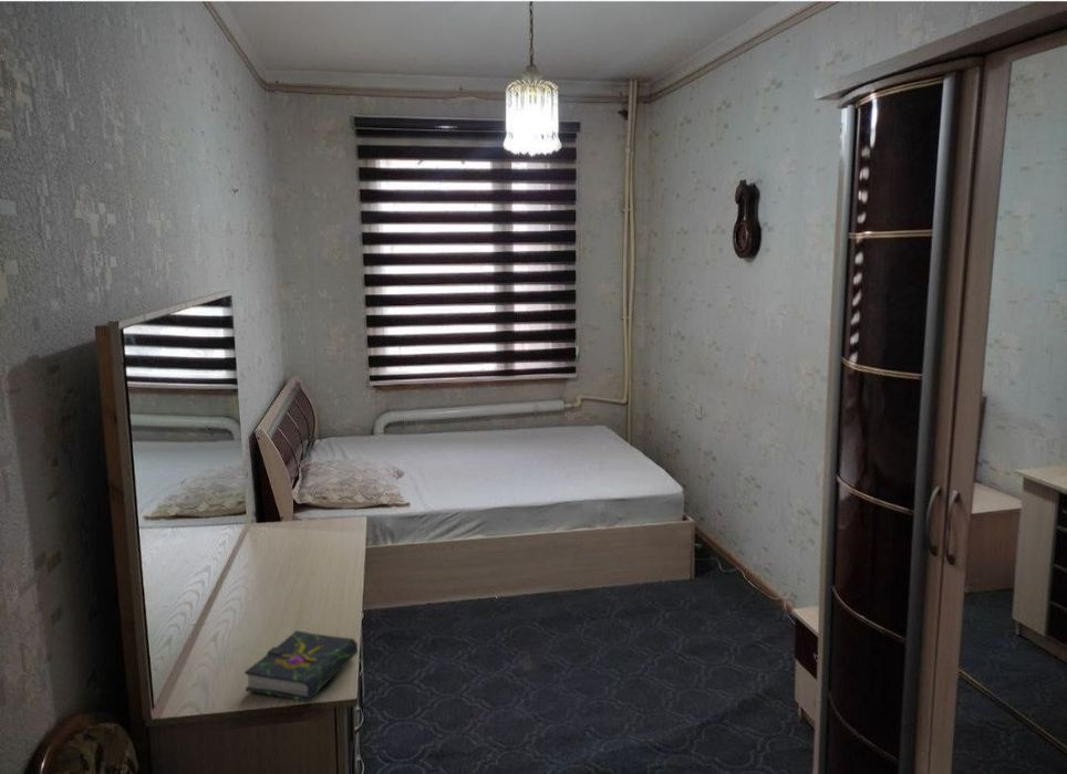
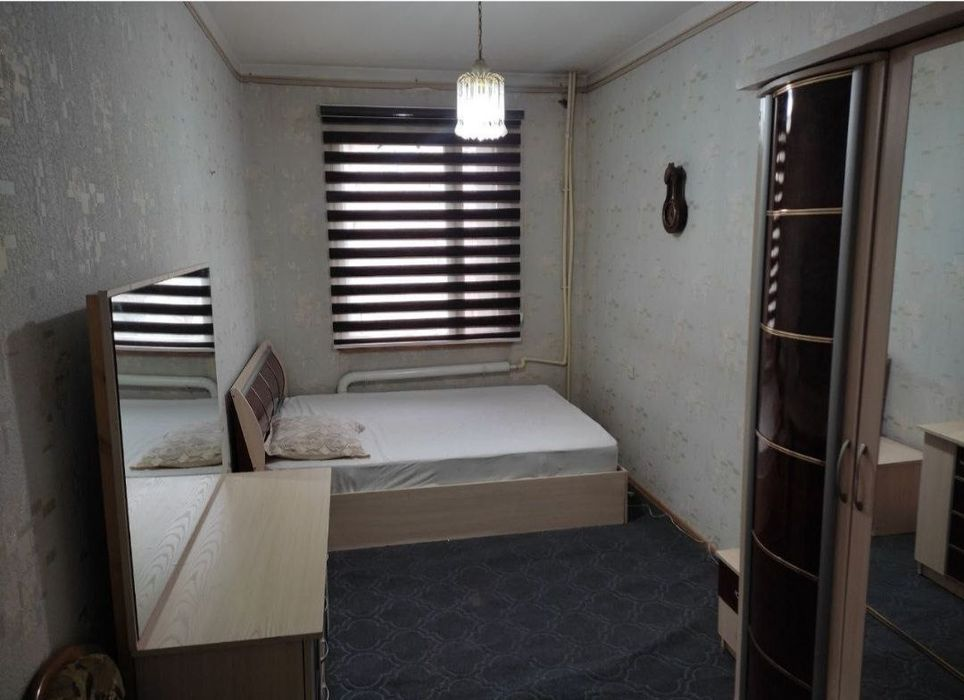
- book (302, 663)
